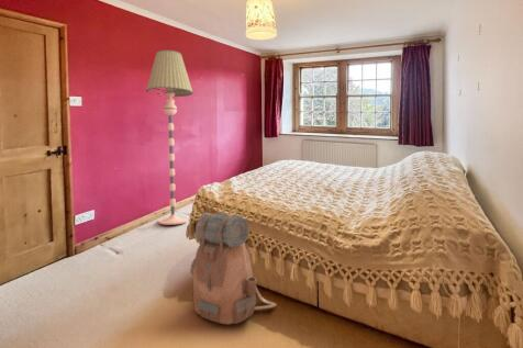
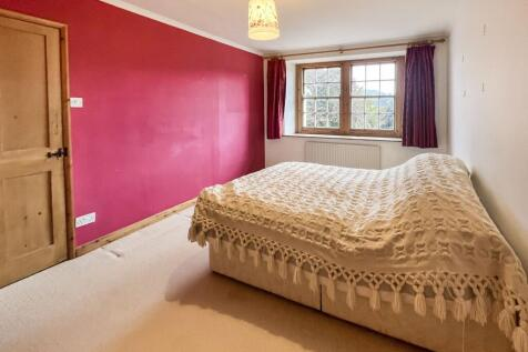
- floor lamp (170, 138)
- backpack (227, 260)
